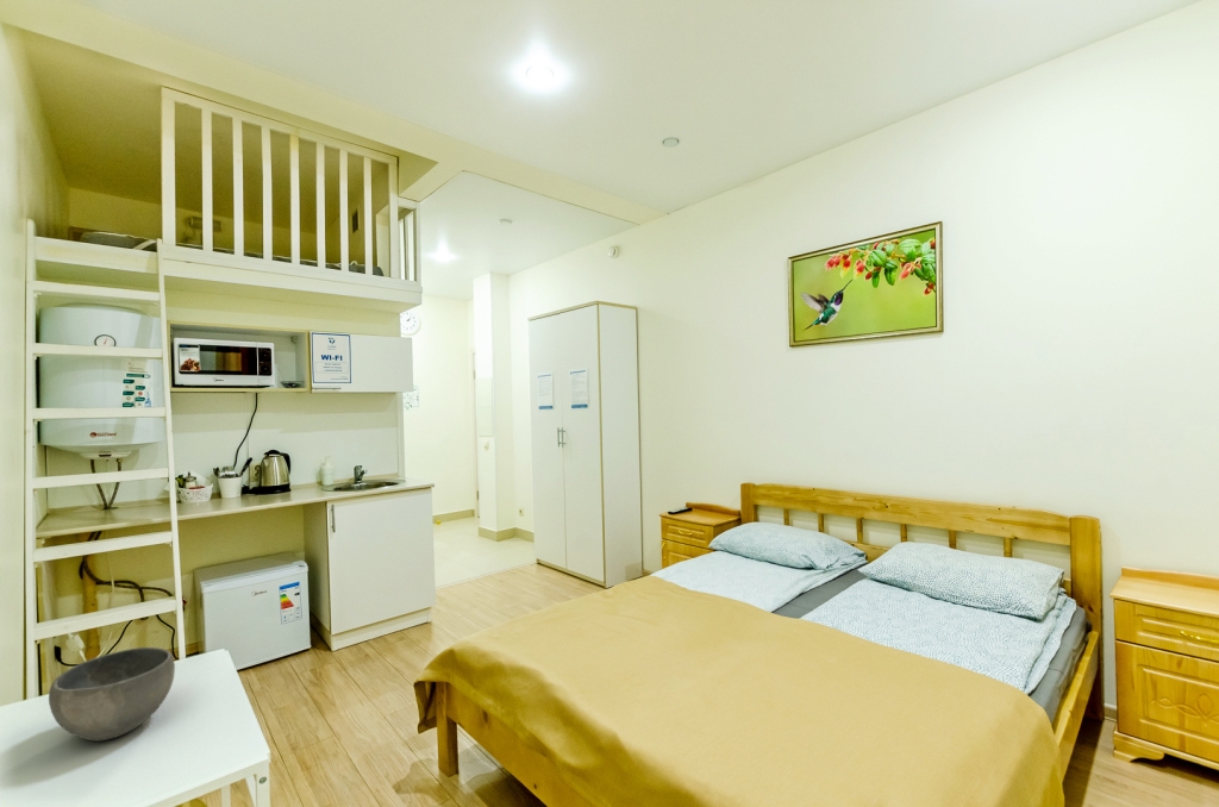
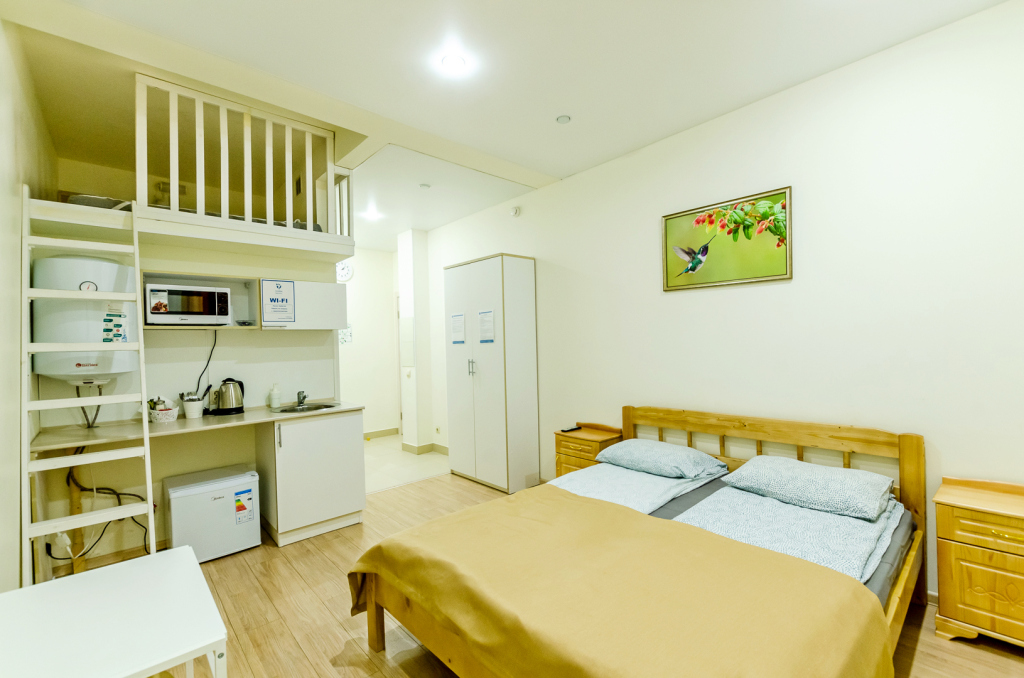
- bowl (115, 696)
